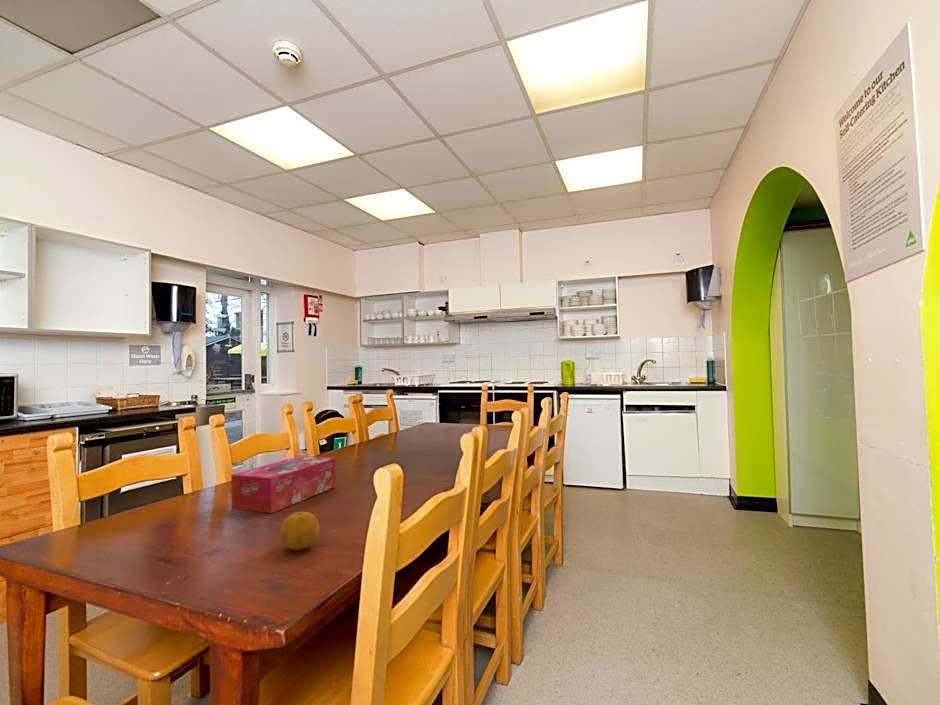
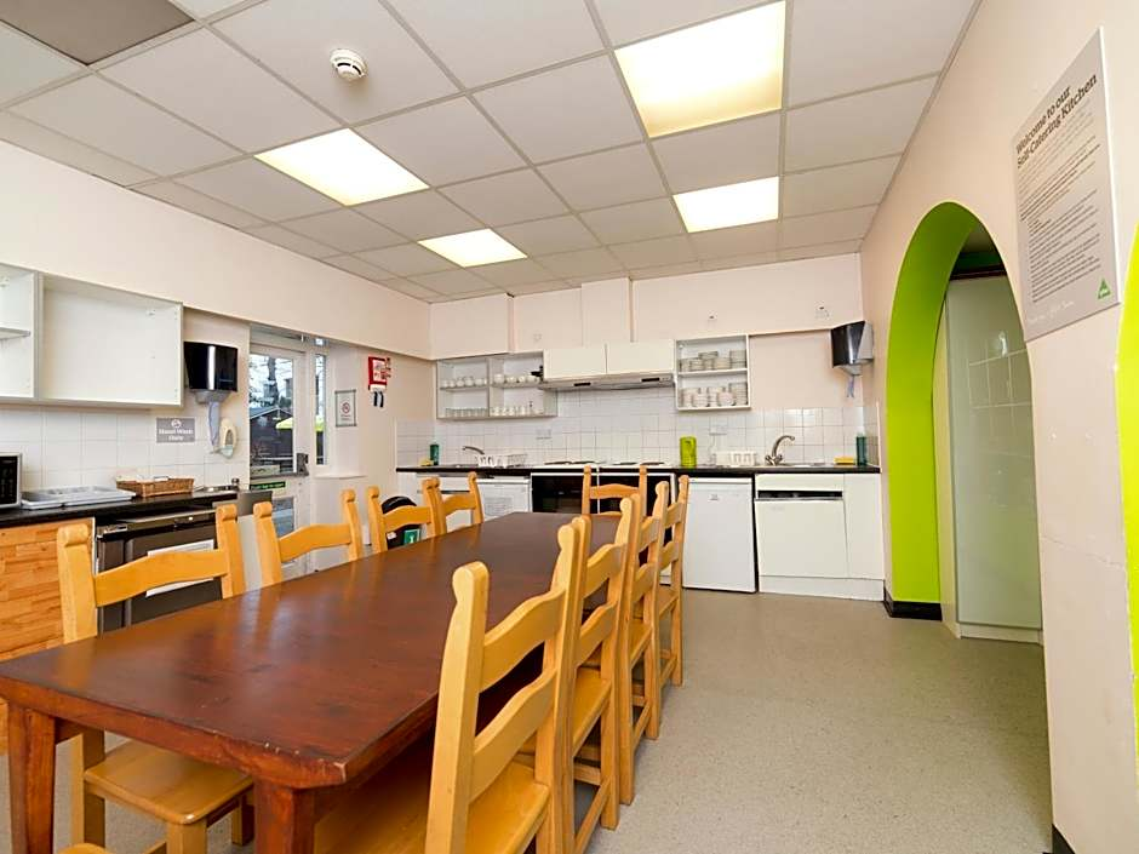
- fruit (300, 530)
- tissue box (287, 481)
